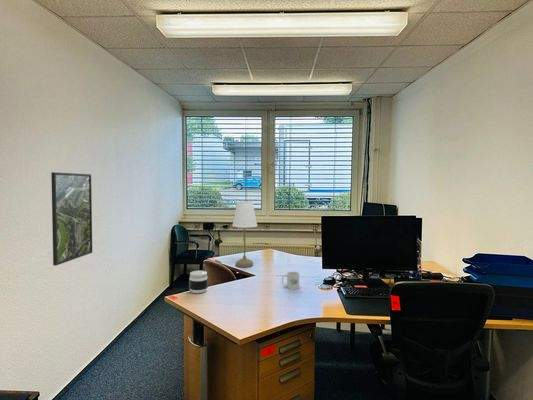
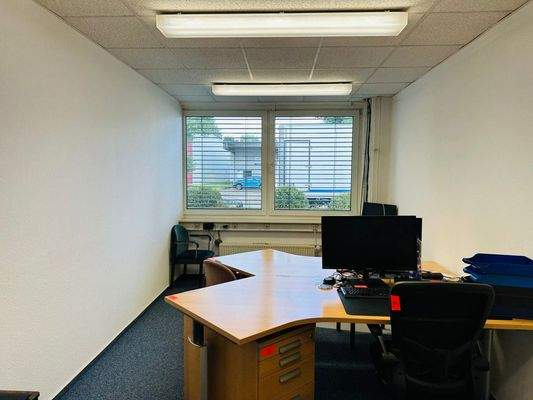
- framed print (73, 216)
- mug (290, 280)
- desk lamp (244, 233)
- jar (198, 281)
